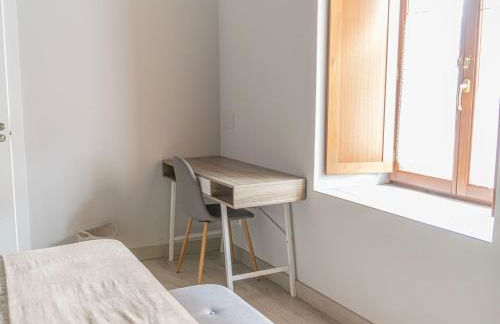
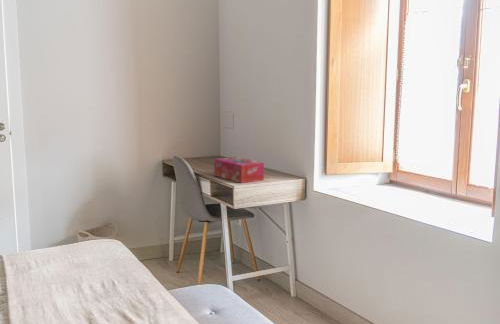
+ tissue box (238, 169)
